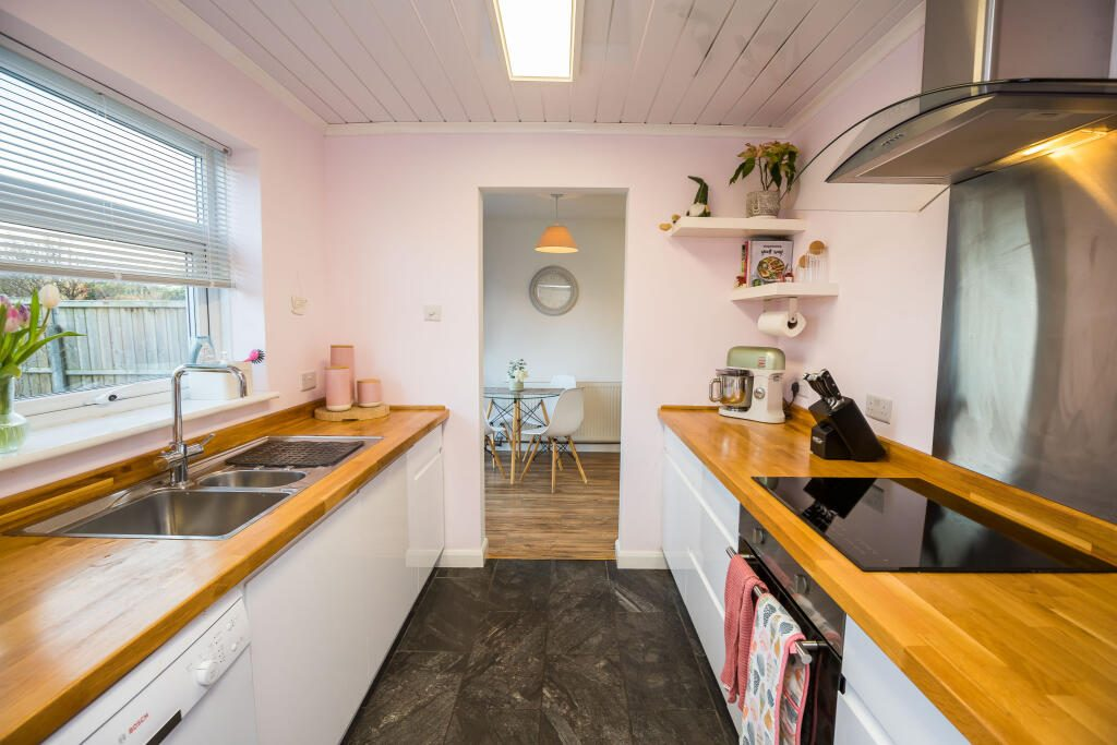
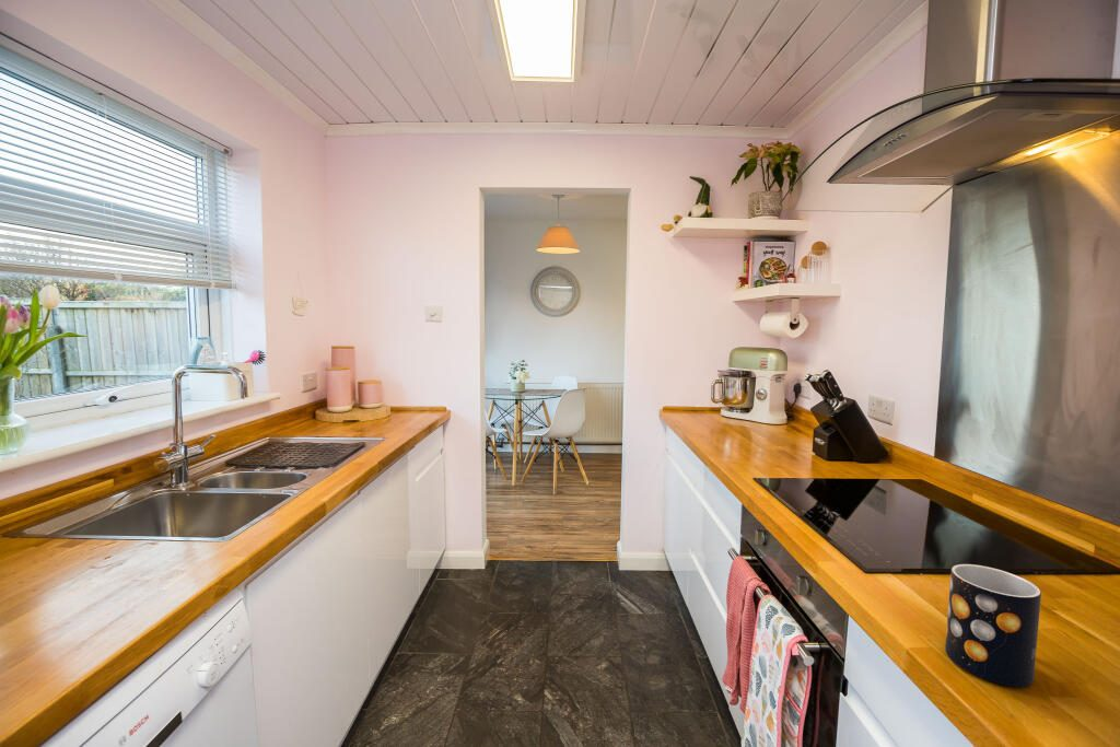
+ mug (985, 615)
